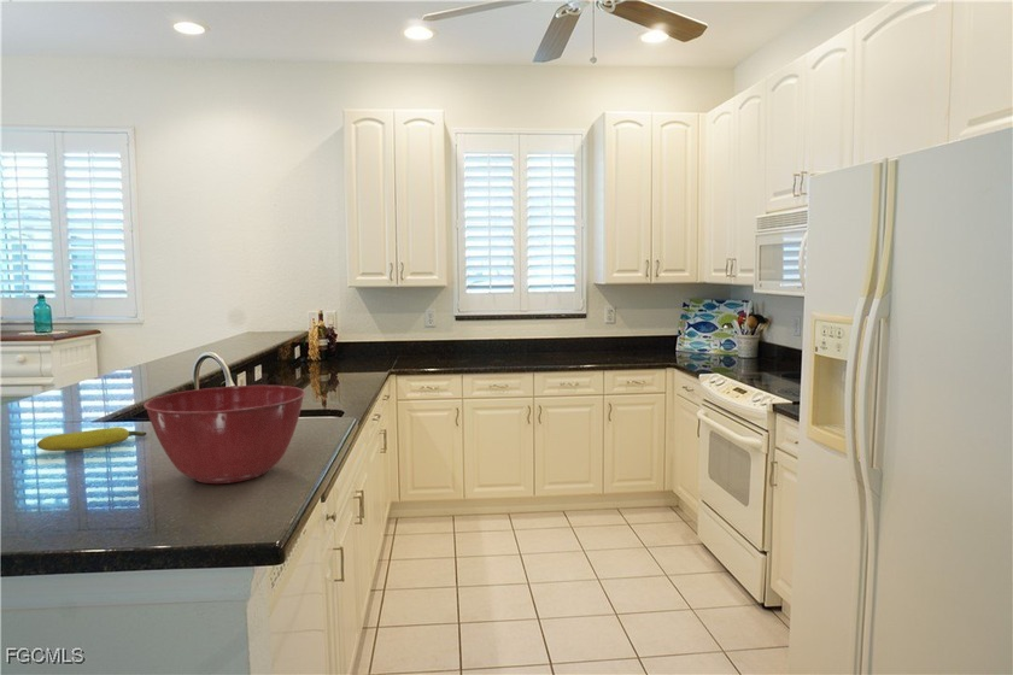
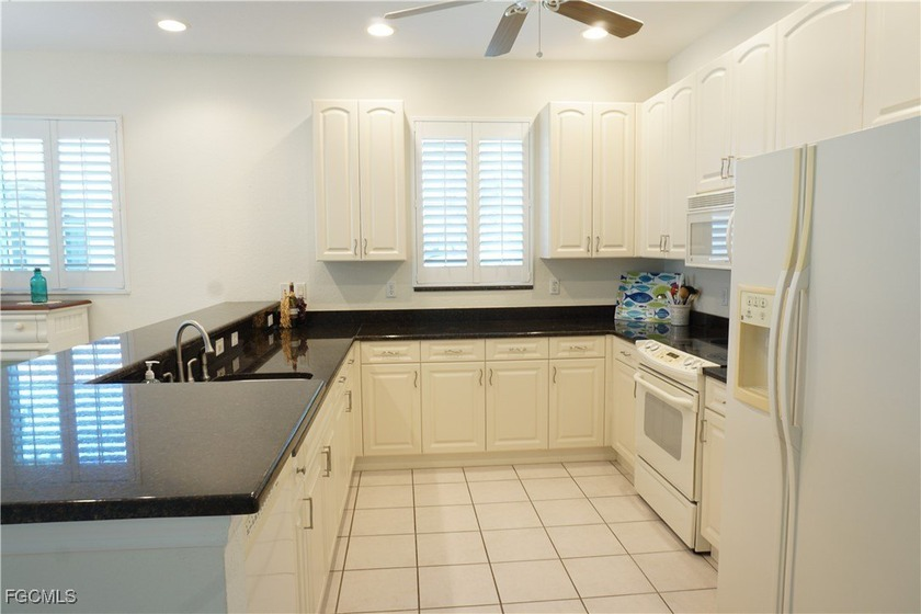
- mixing bowl (229, 434)
- banana (94, 436)
